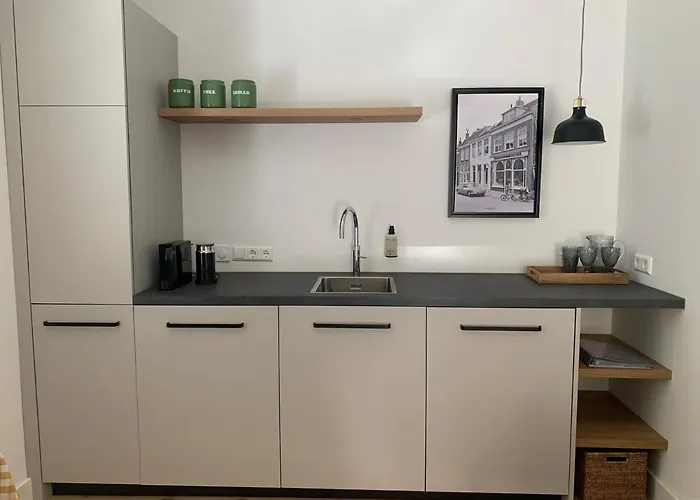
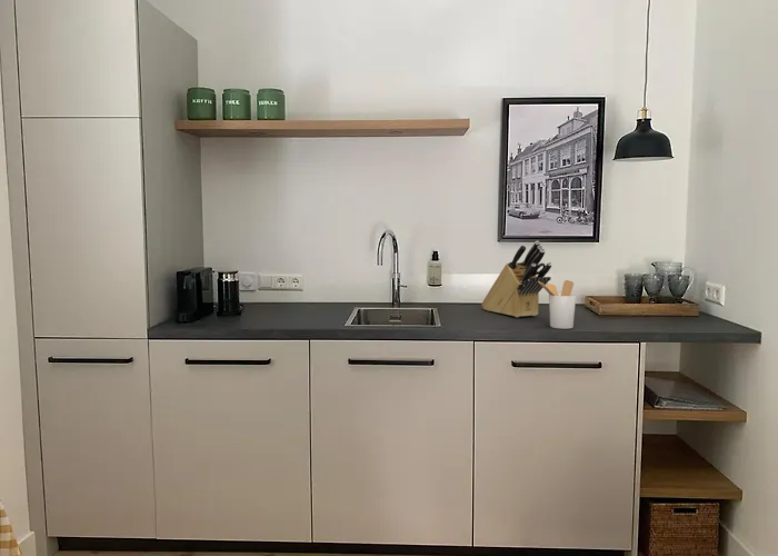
+ knife block (516, 277)
+ utensil holder (555, 302)
